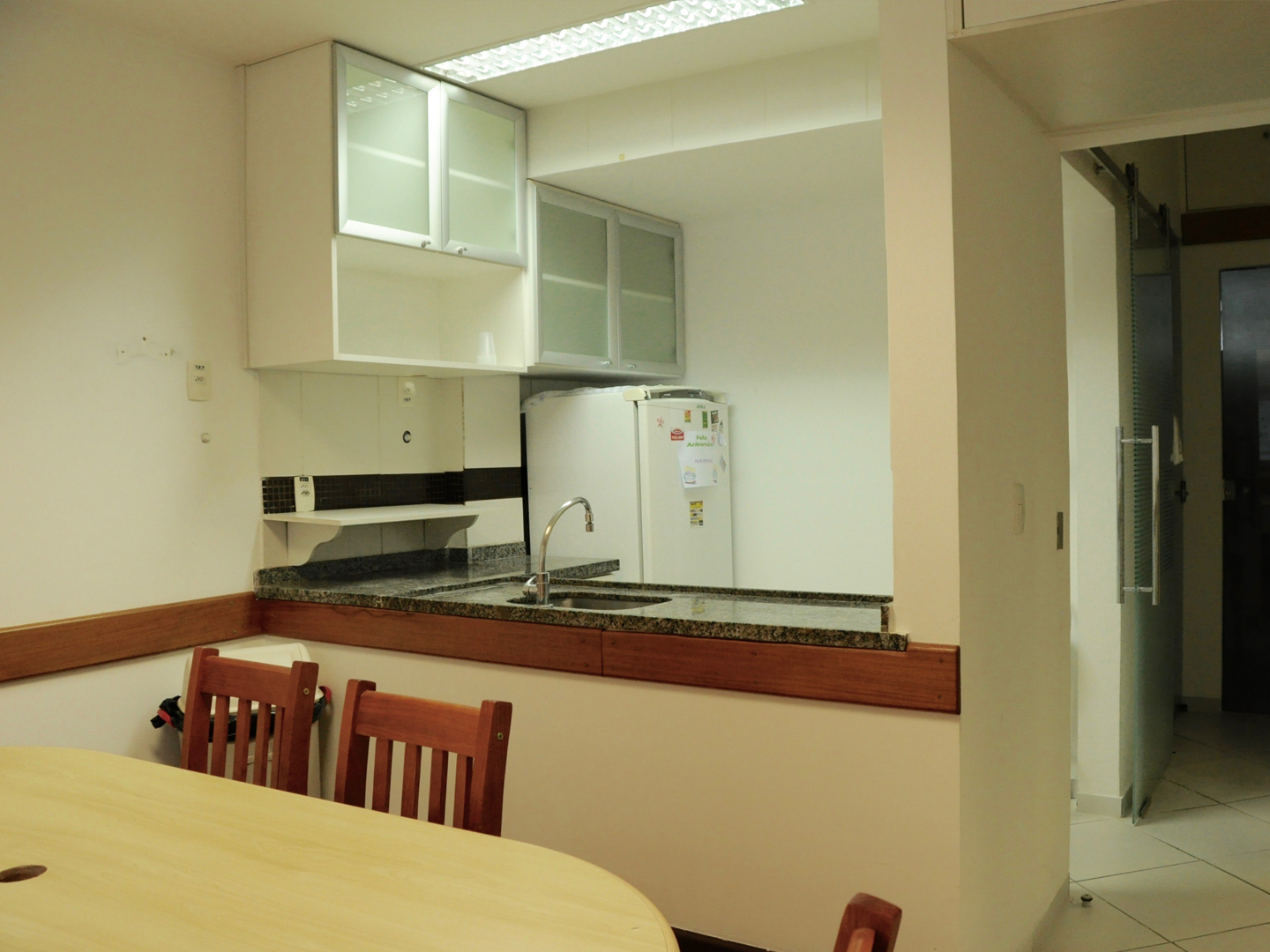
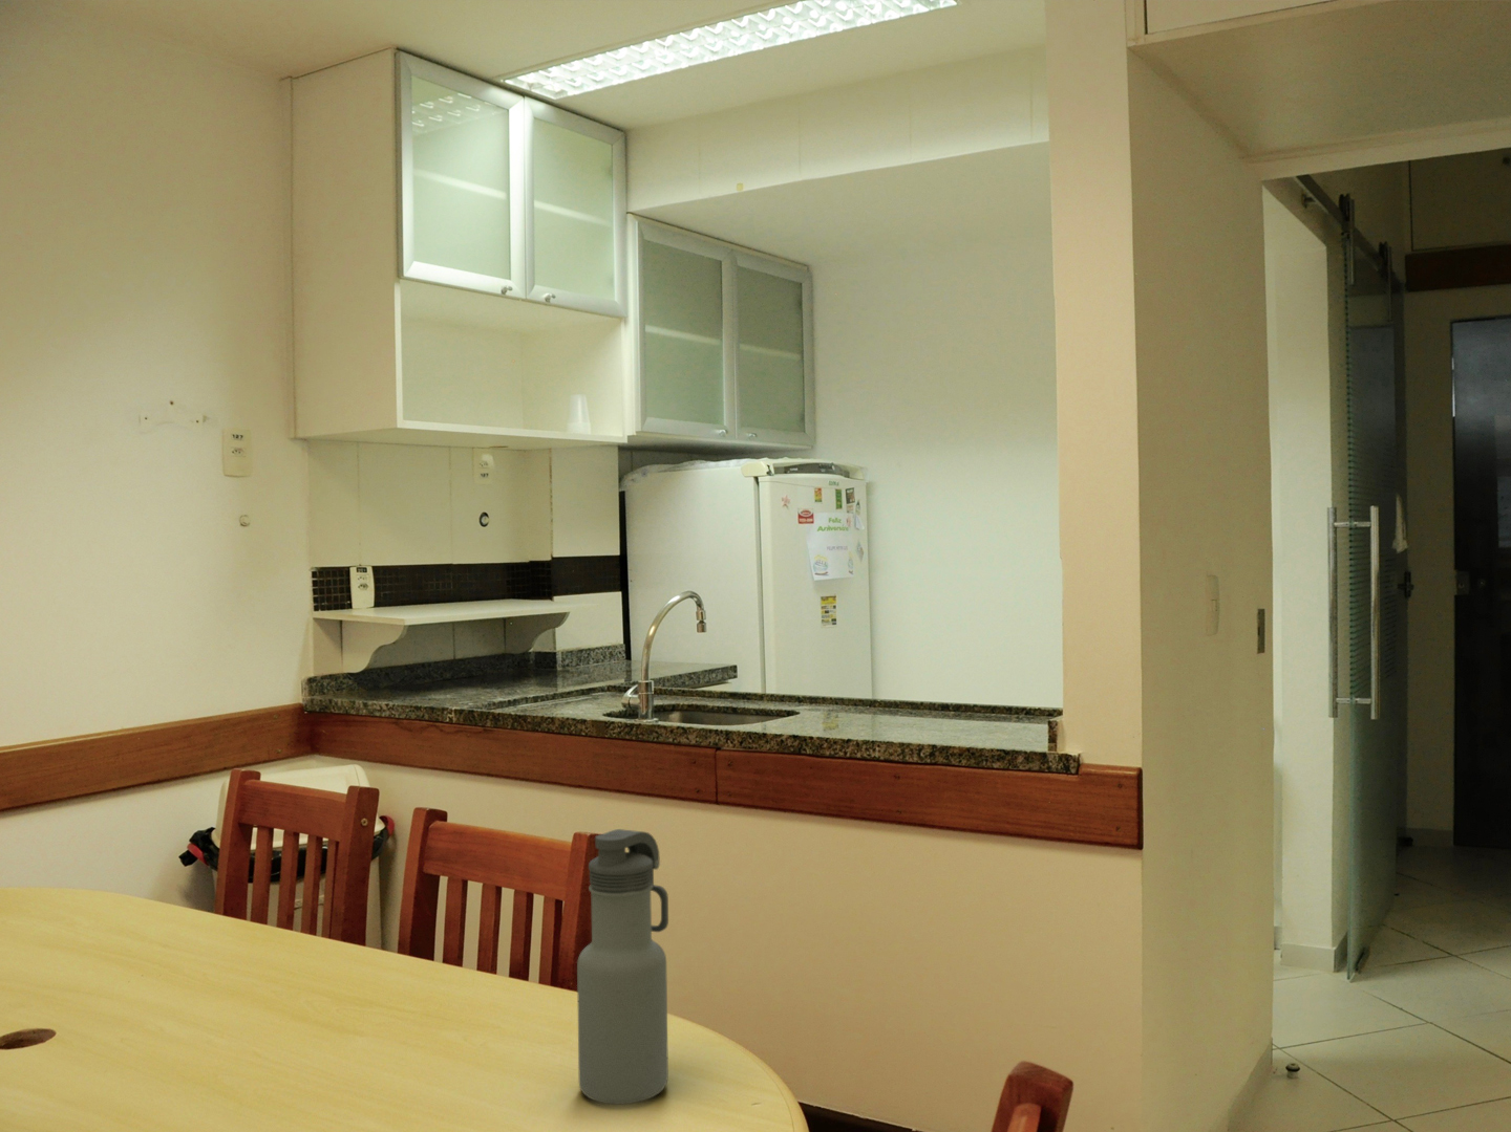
+ water bottle (622, 960)
